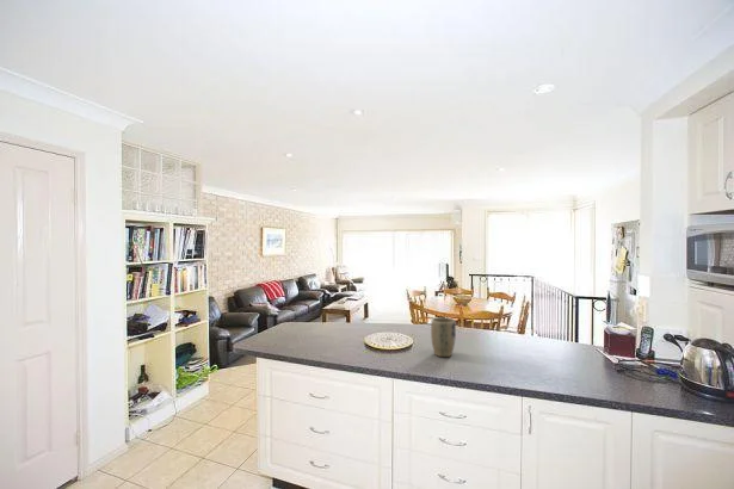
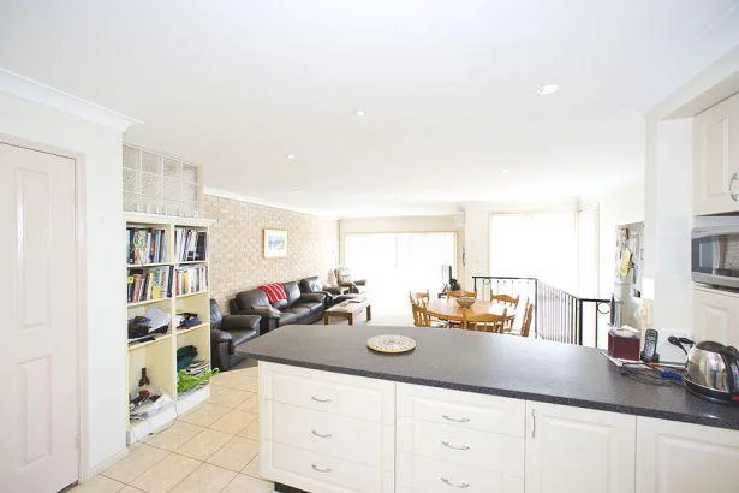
- plant pot (443, 336)
